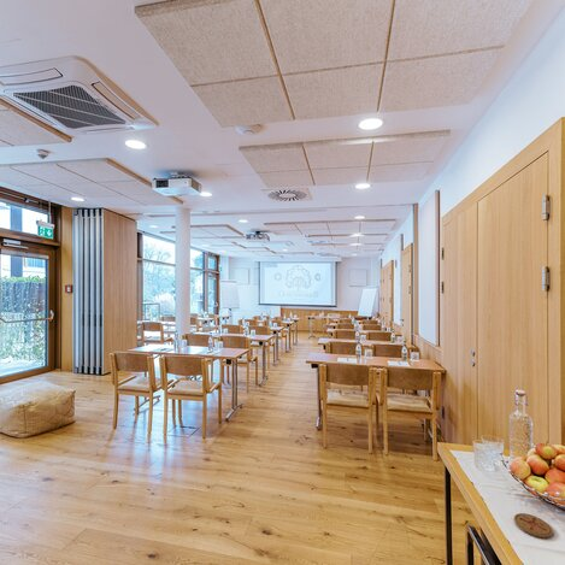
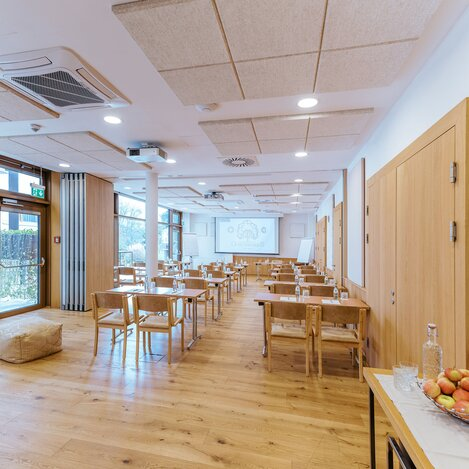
- coaster (532, 524)
